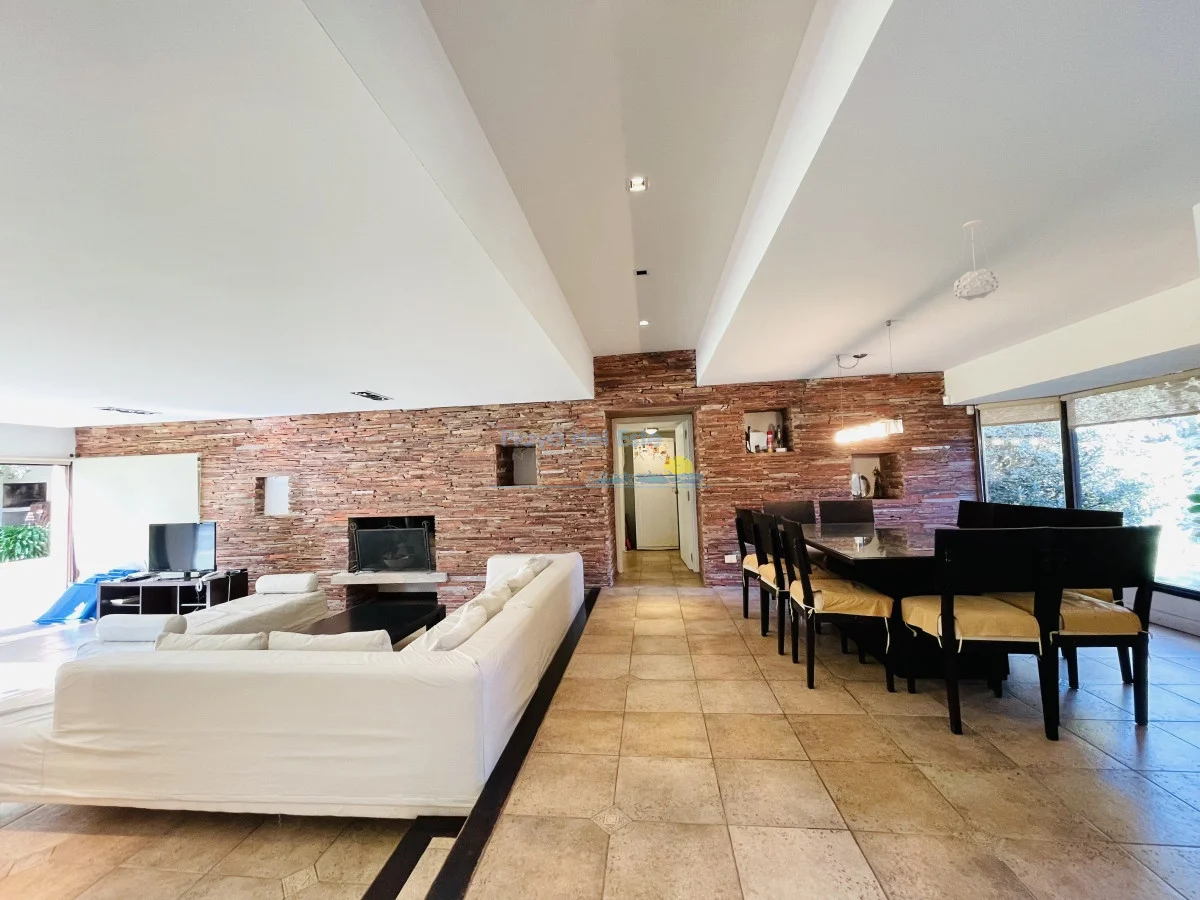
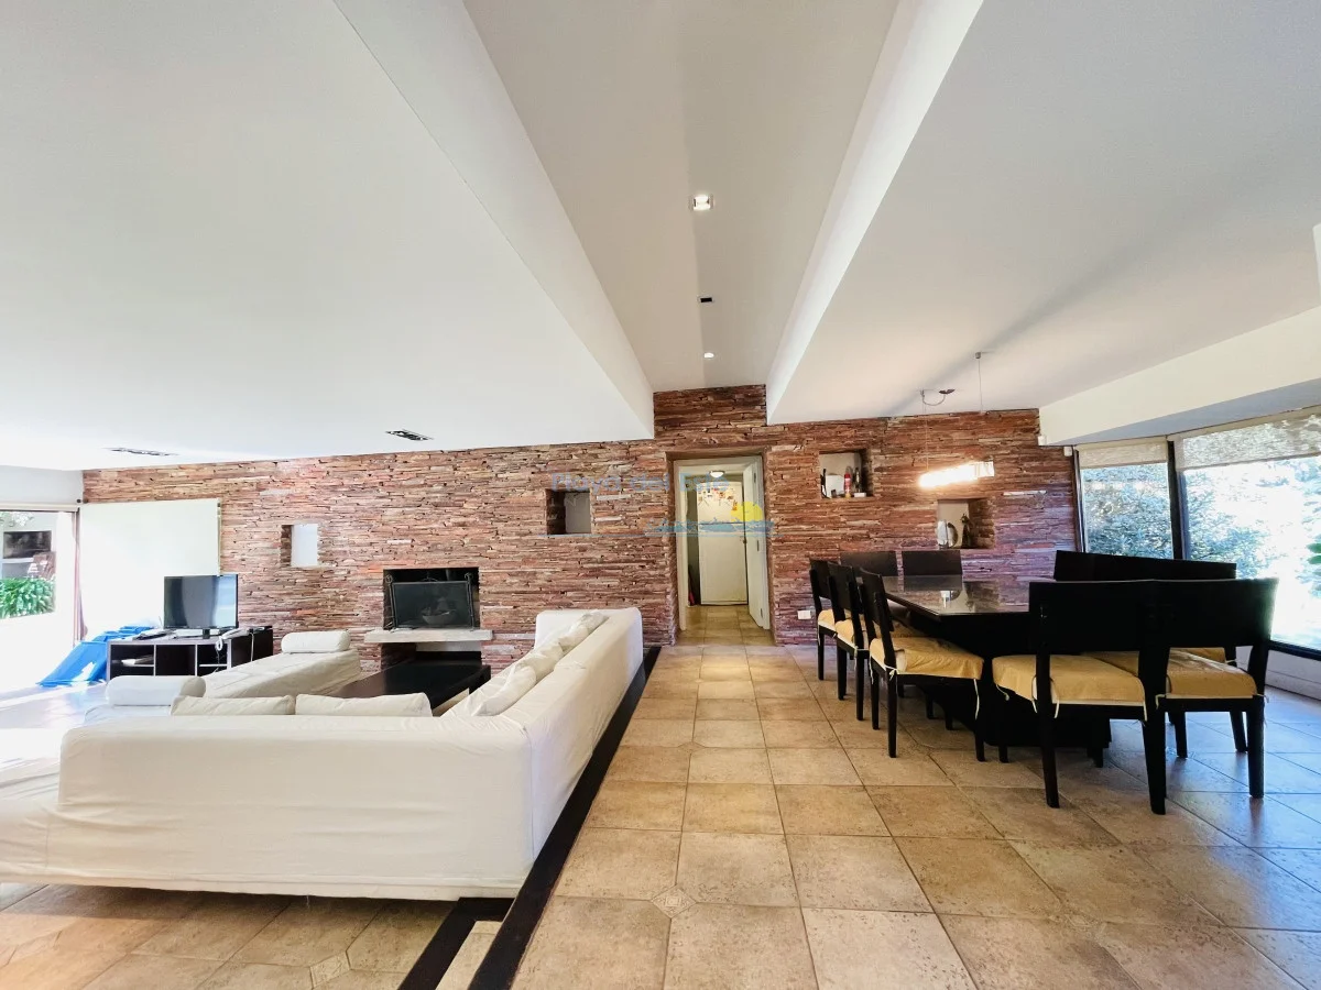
- pendant light (973, 260)
